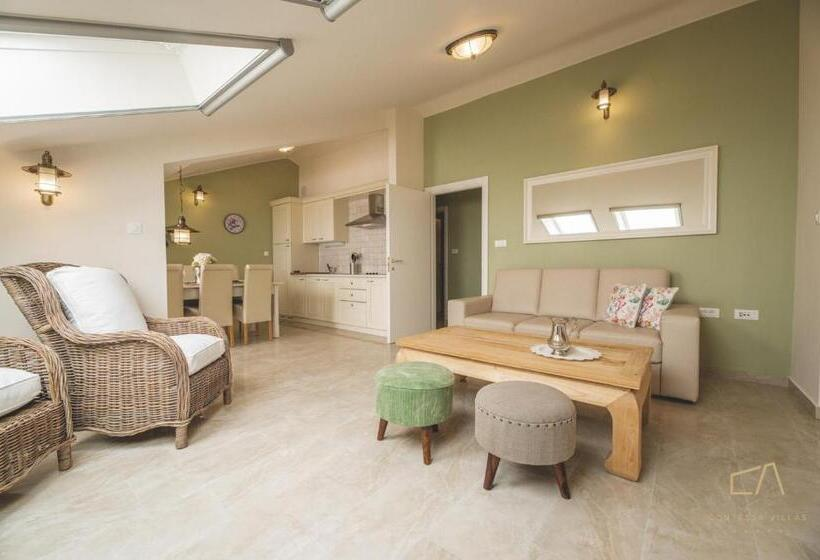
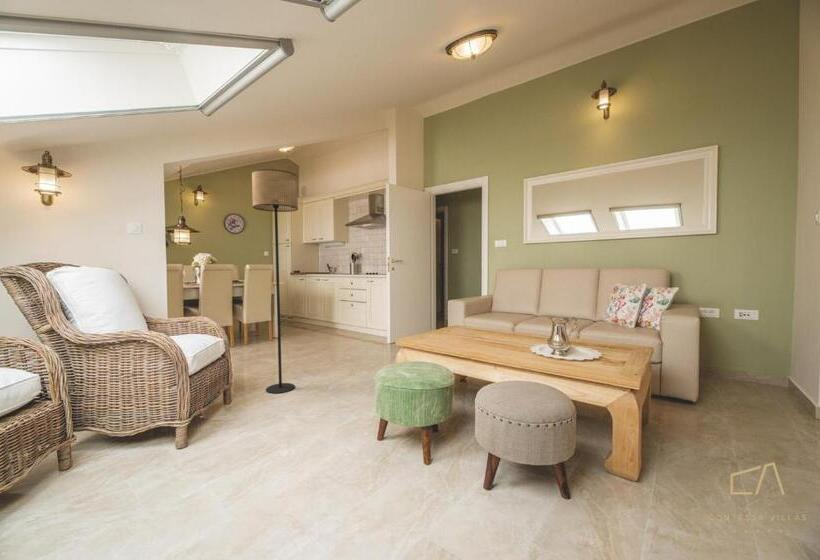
+ floor lamp (277, 283)
